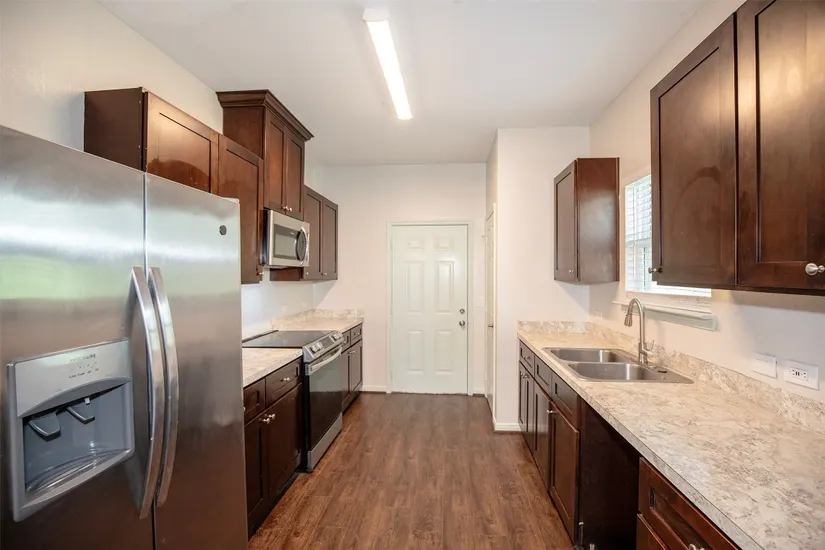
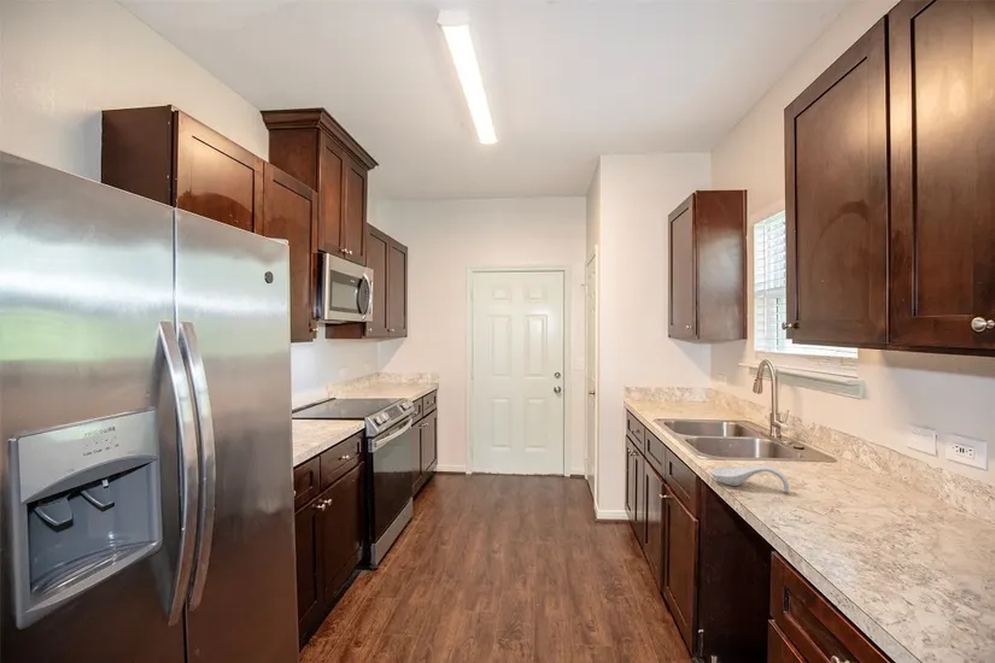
+ spoon rest (748, 475)
